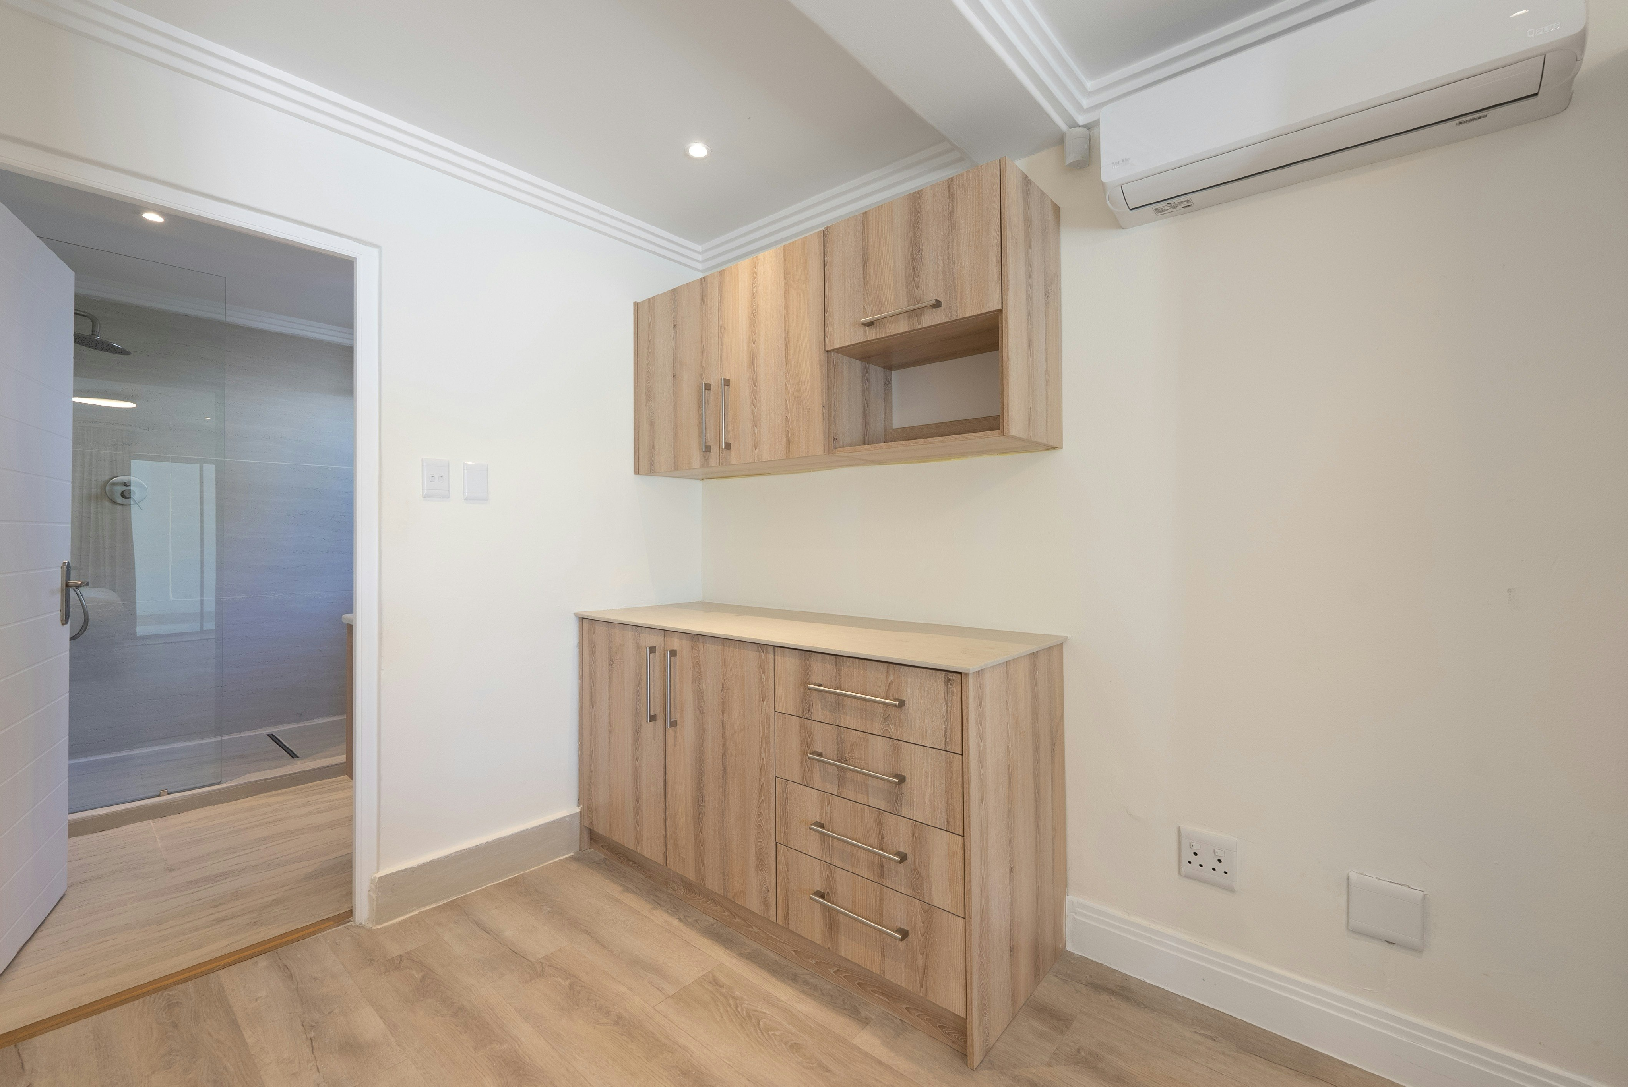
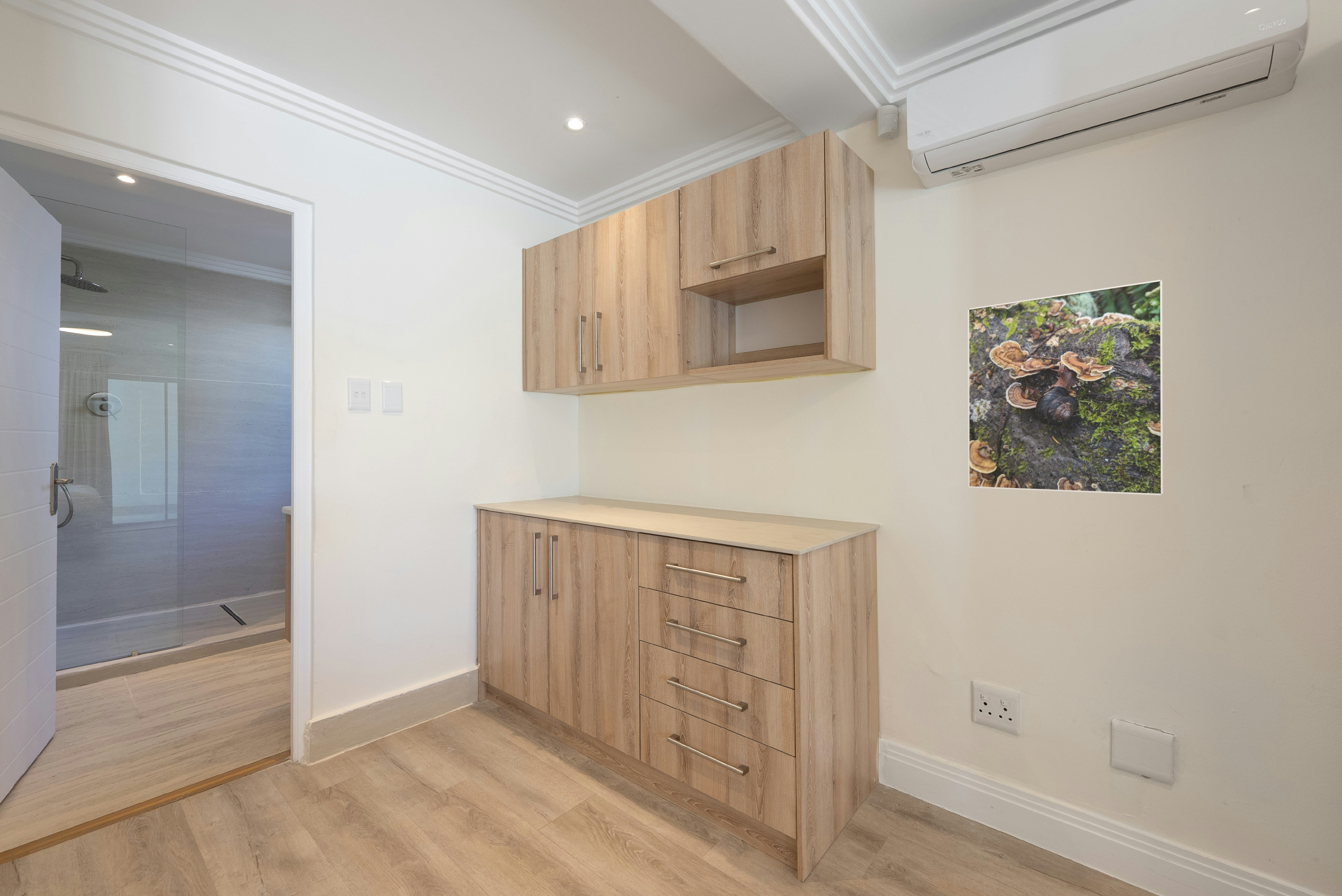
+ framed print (1057, 393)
